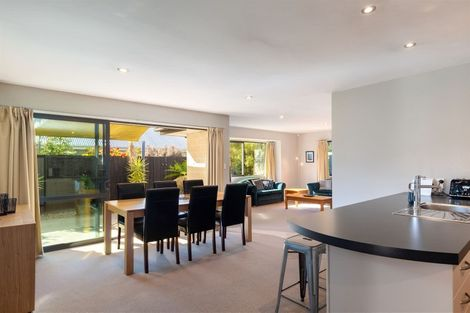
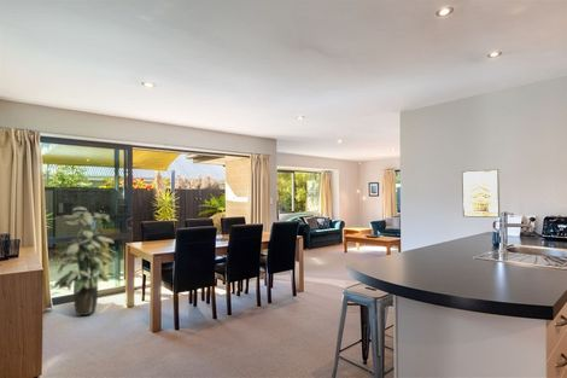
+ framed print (480, 193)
+ indoor plant (83, 260)
